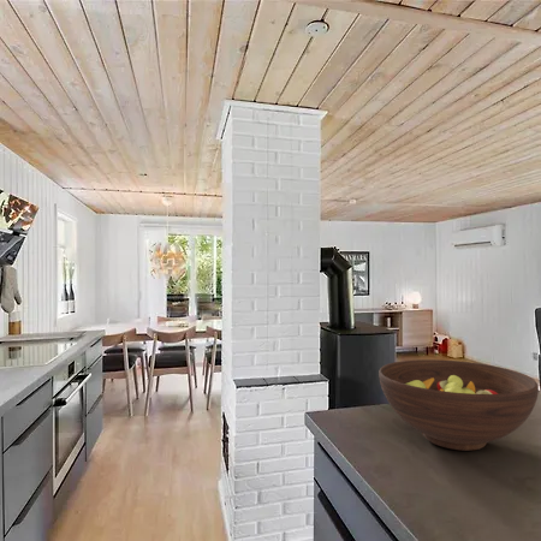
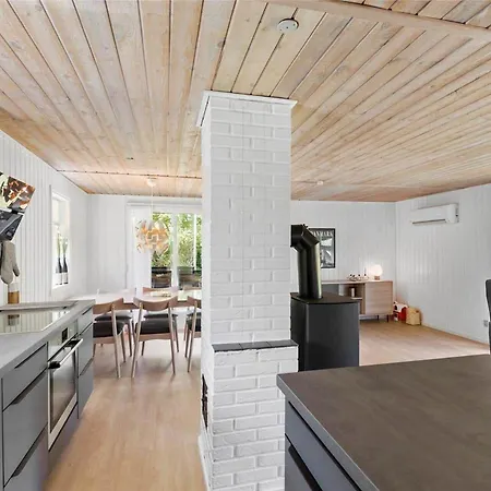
- fruit bowl (452, 406)
